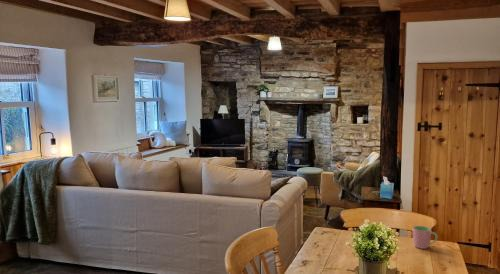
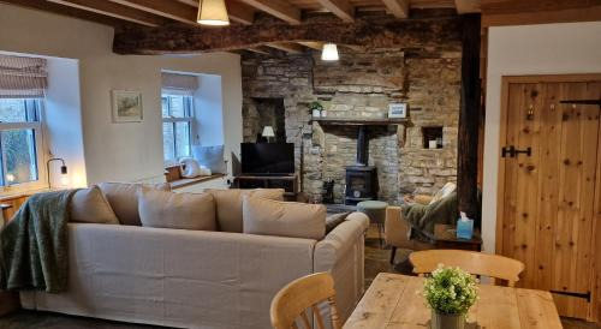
- cup (424, 237)
